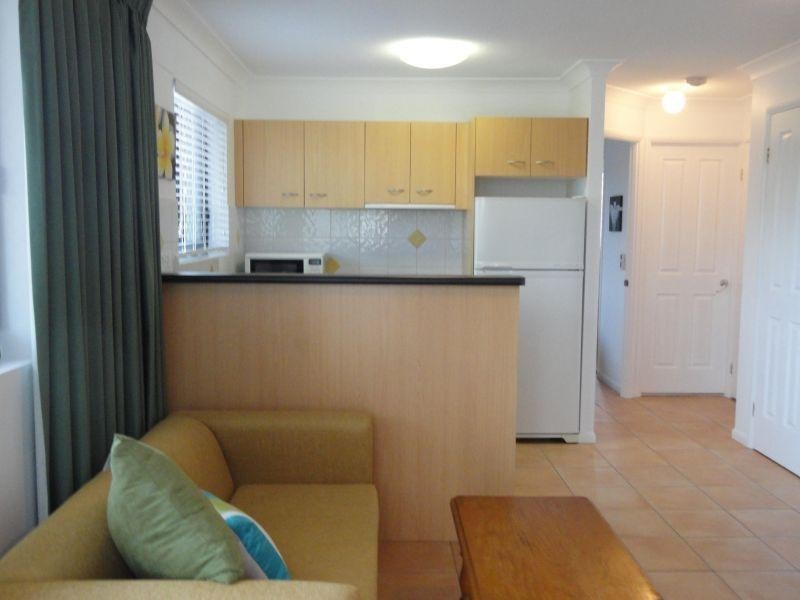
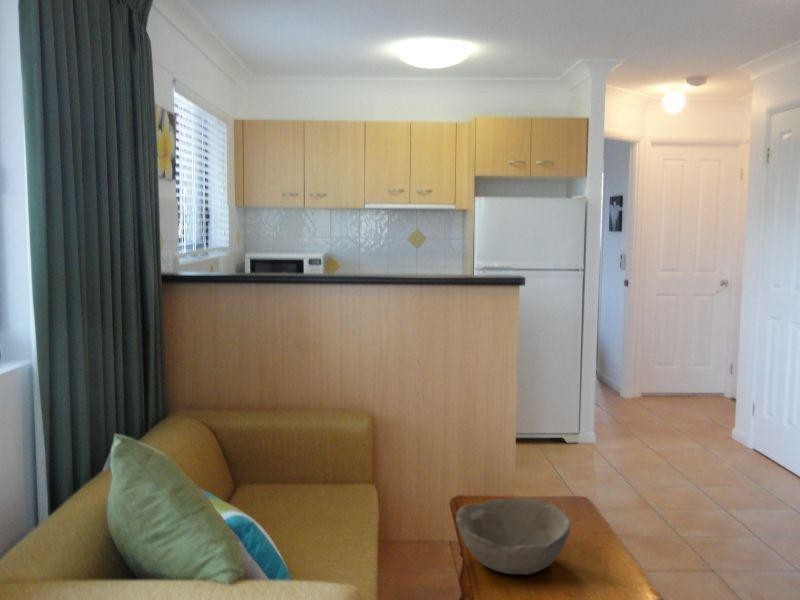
+ bowl (513, 538)
